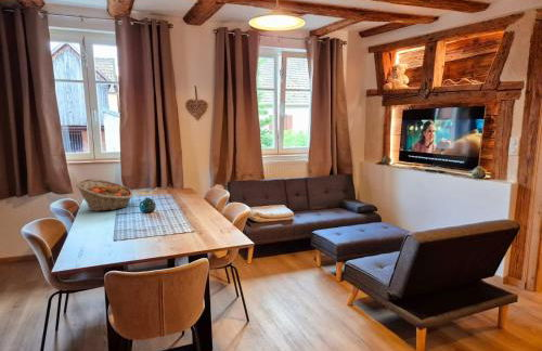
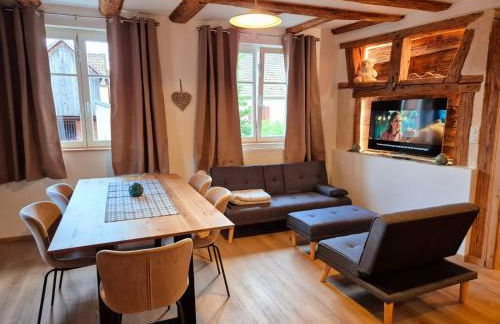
- fruit basket (105, 193)
